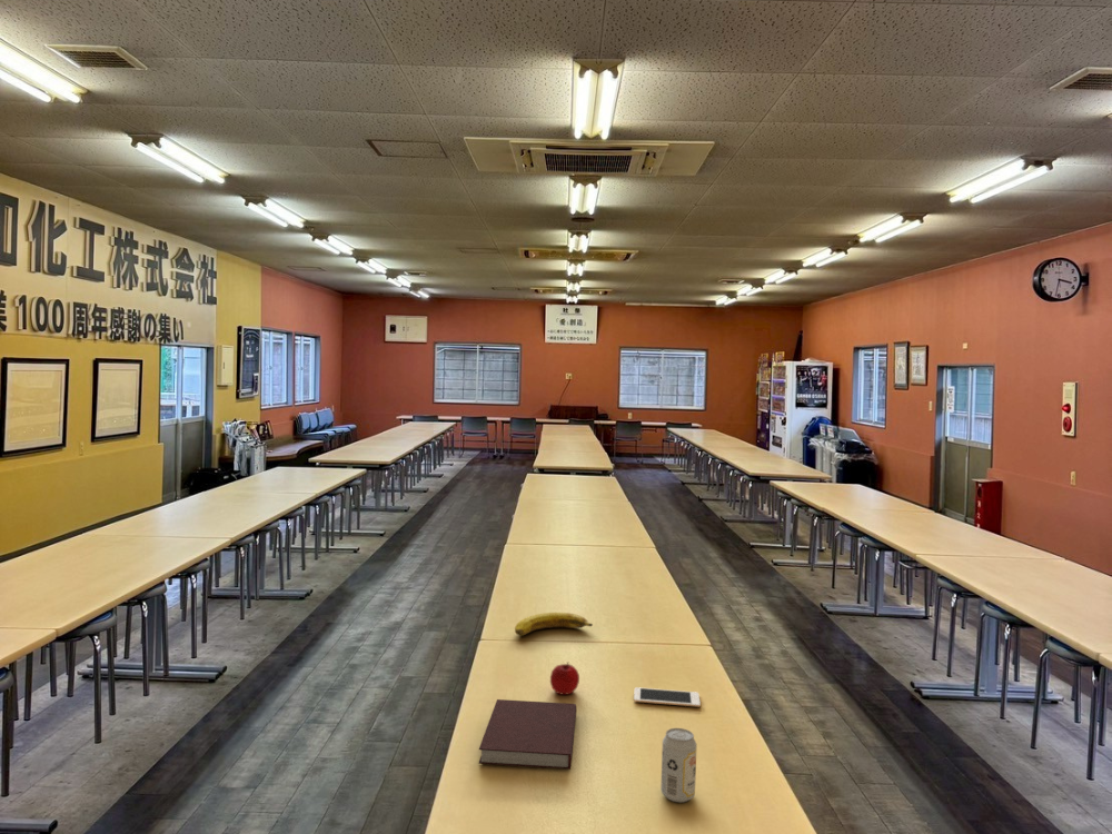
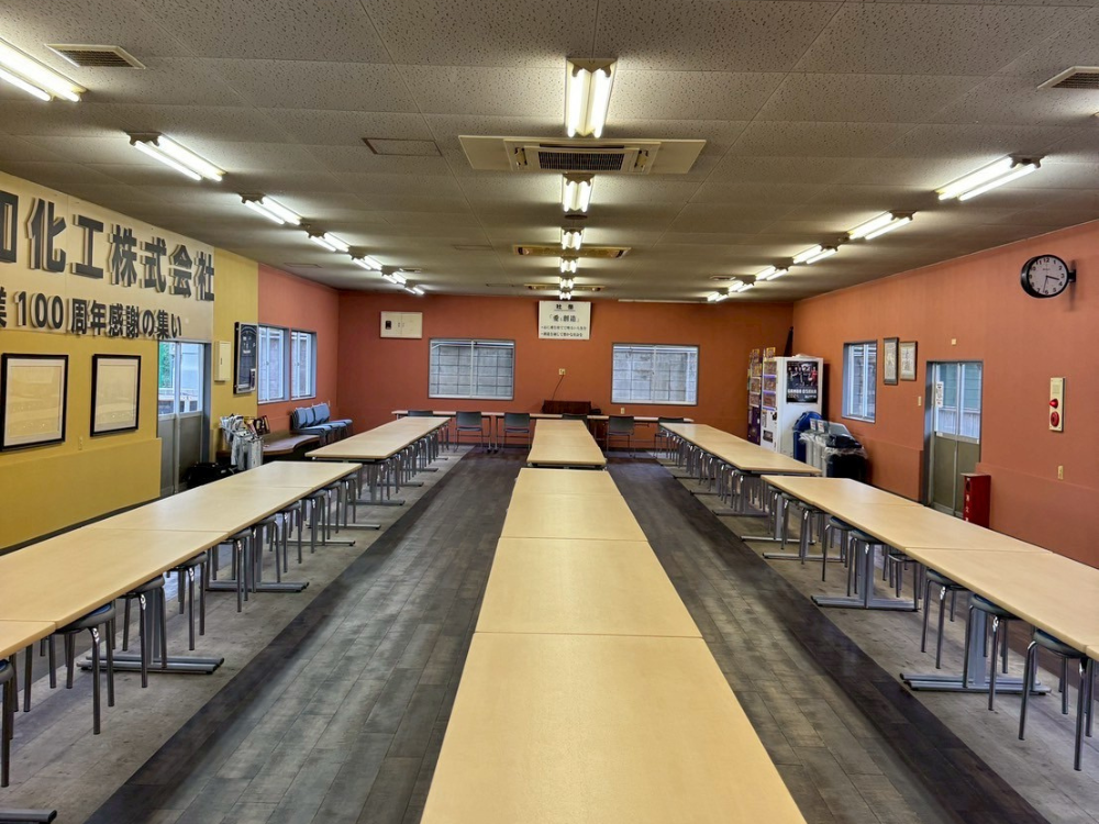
- notebook (530, 731)
- apple (564, 676)
- banana (554, 625)
- beverage can (678, 764)
- cell phone (666, 696)
